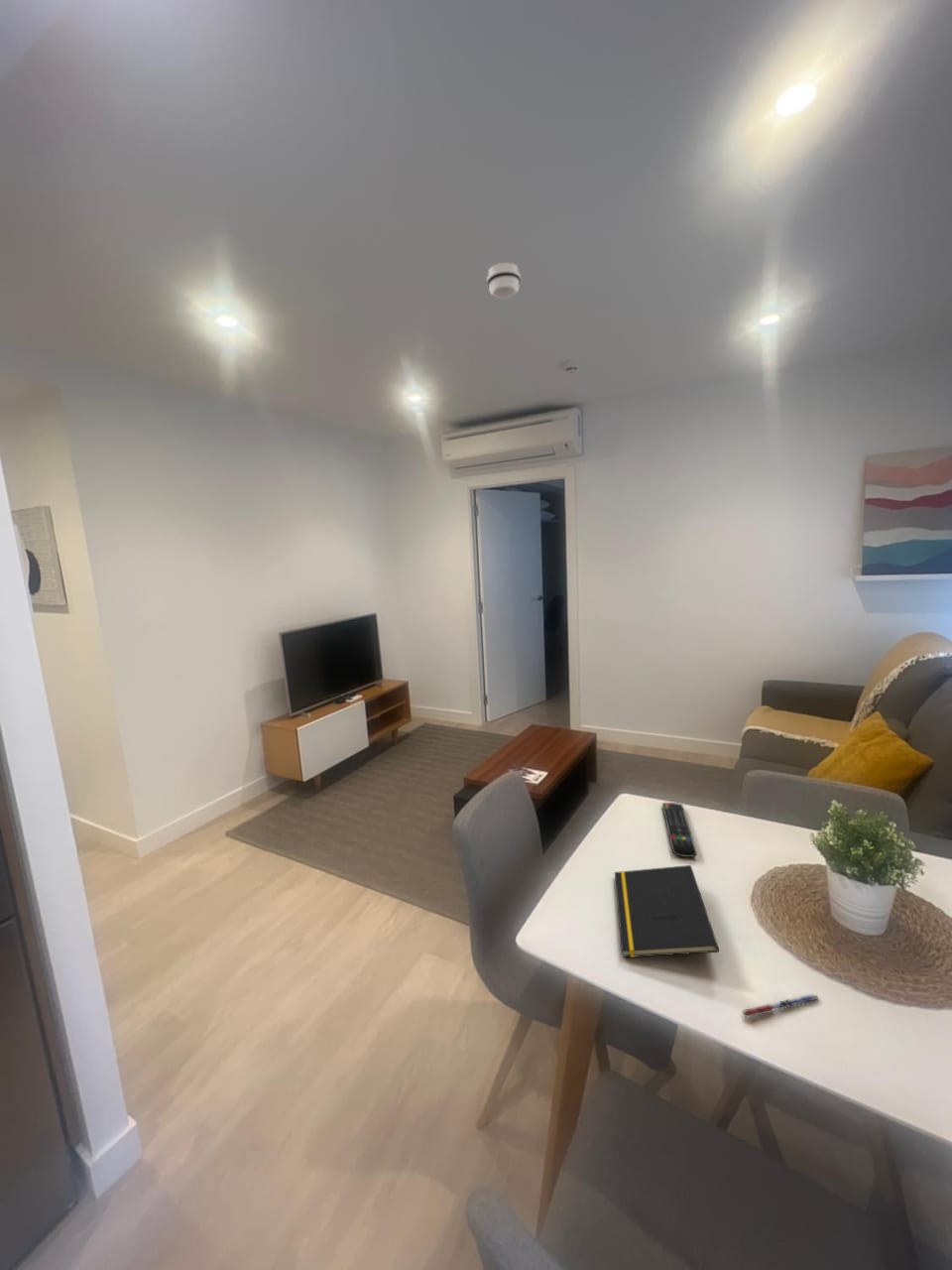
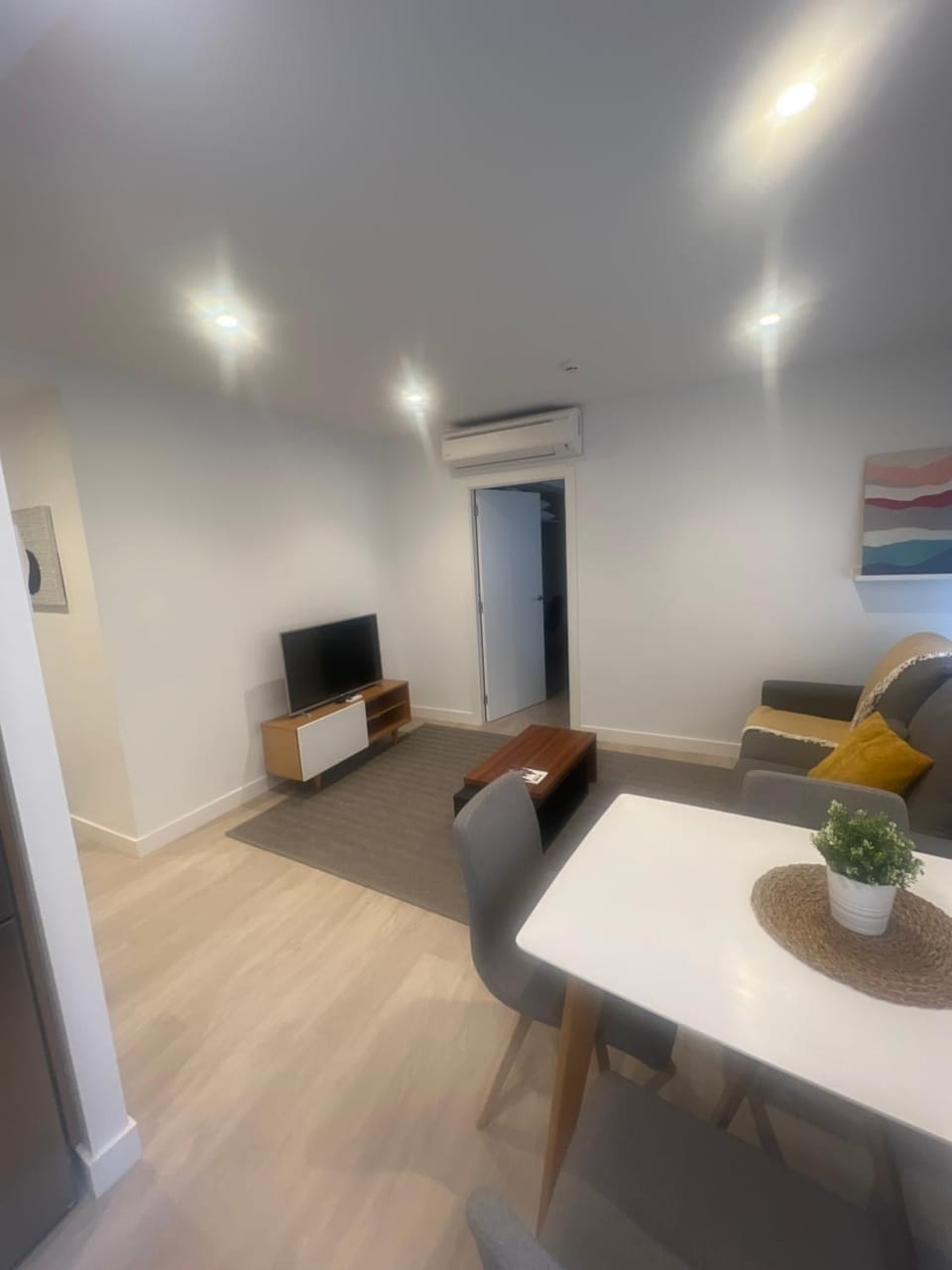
- smoke detector (504, 281)
- notepad (659, 907)
- remote control (677, 826)
- pen (780, 1004)
